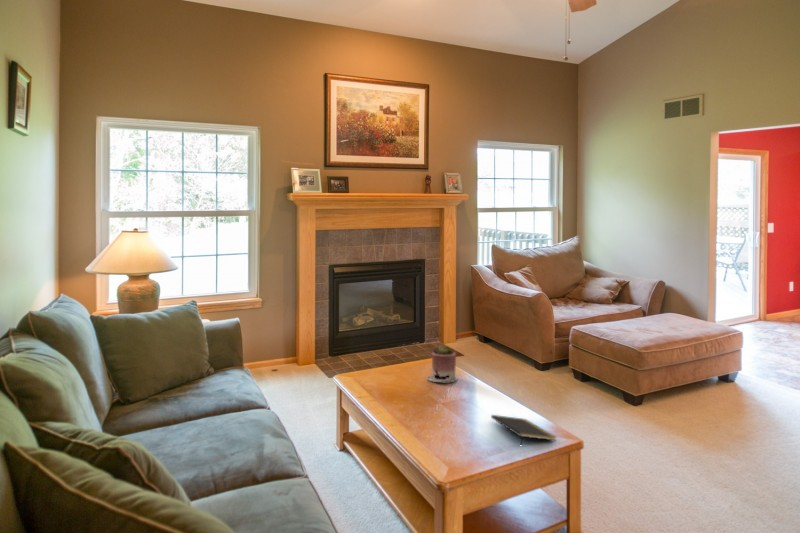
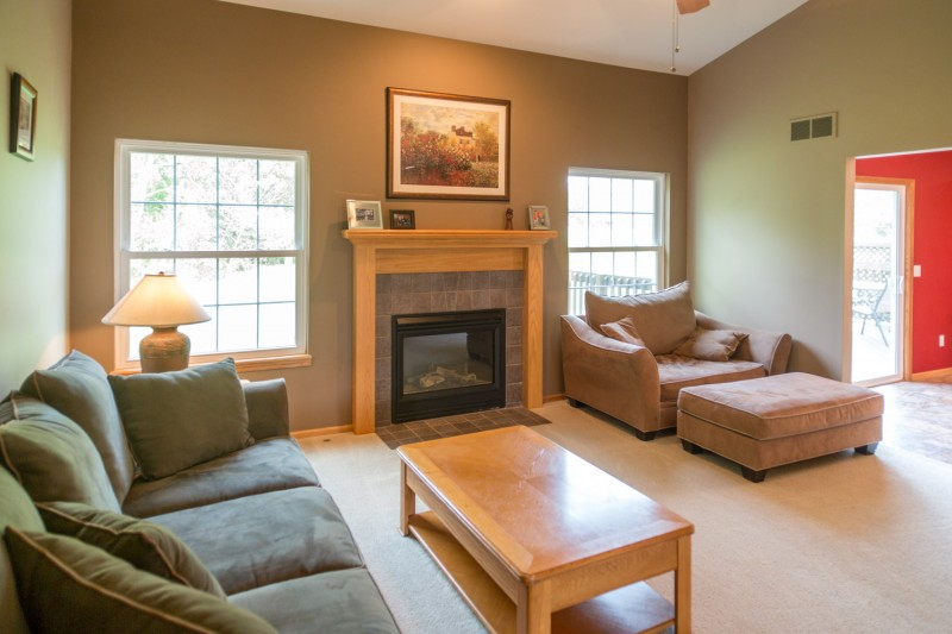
- notepad (522, 427)
- succulent planter (442, 362)
